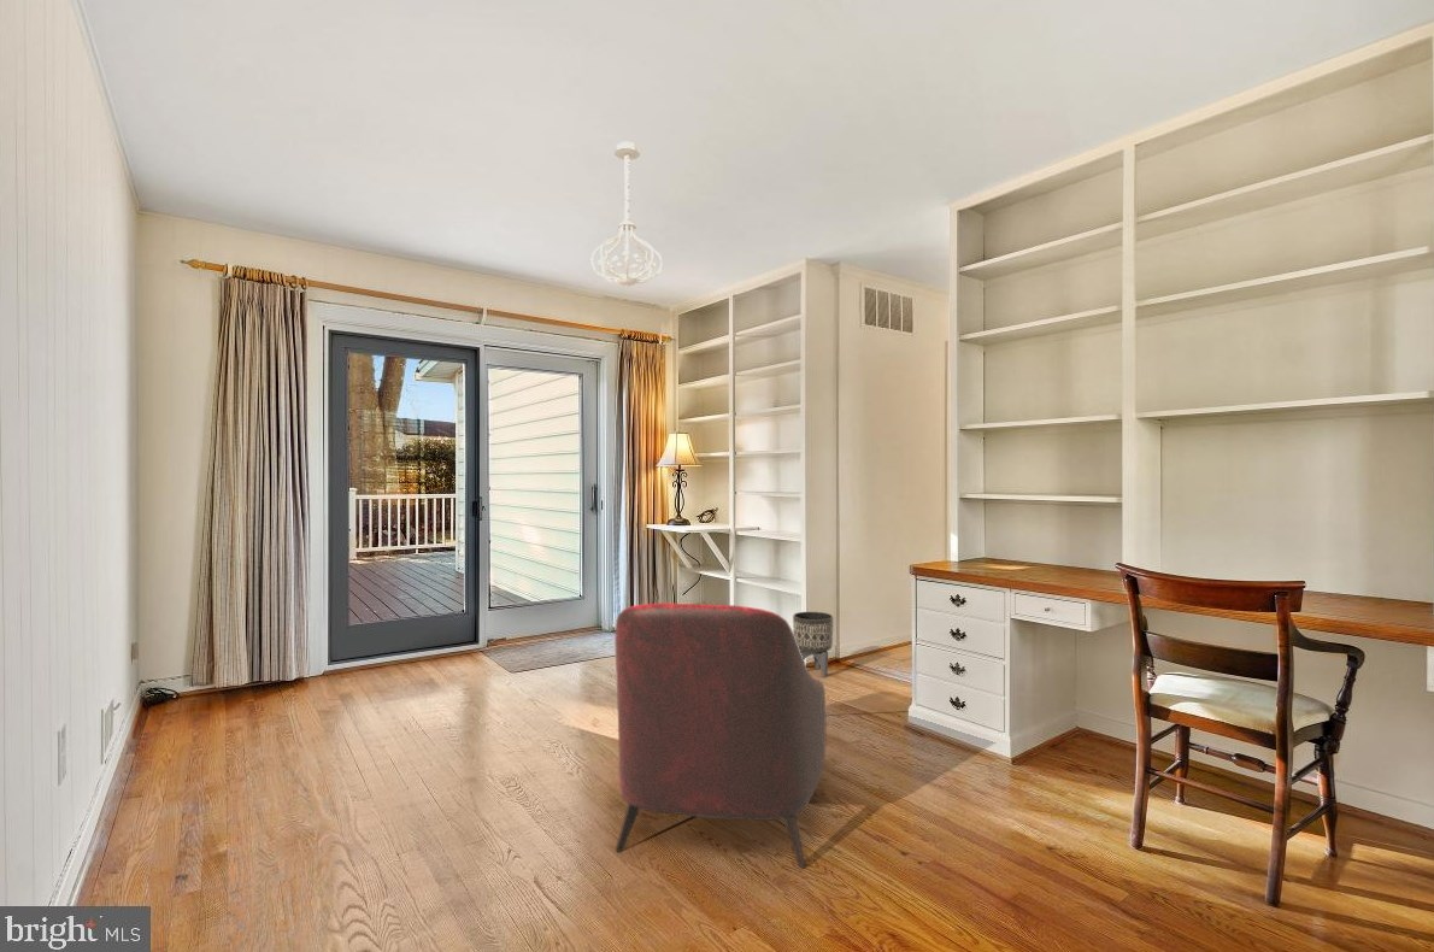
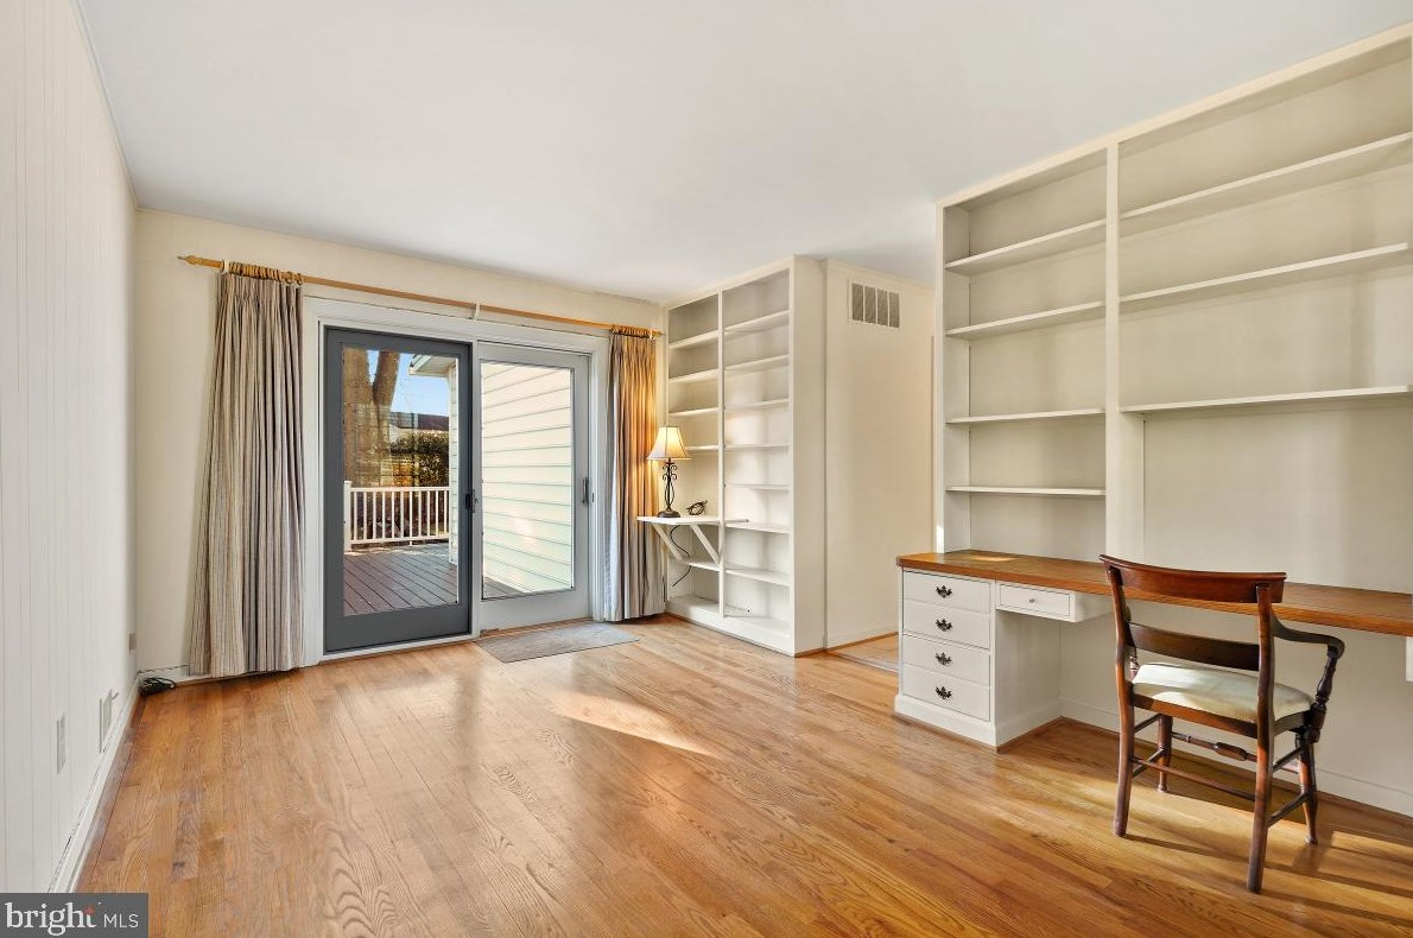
- planter (812, 644)
- ceiling light fixture (627, 217)
- armchair (717, 705)
